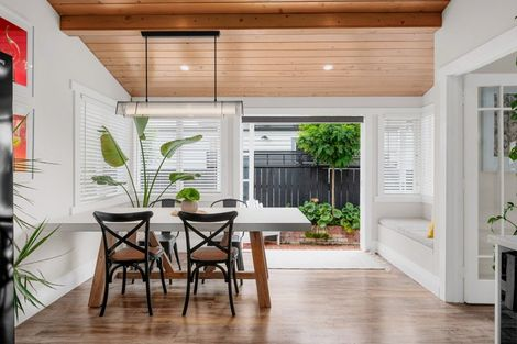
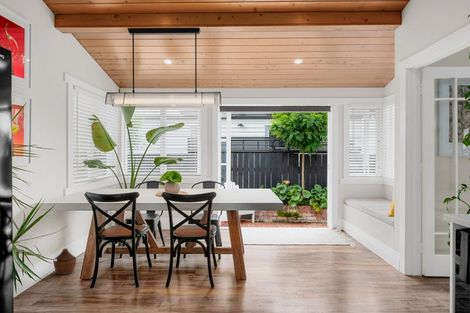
+ woven basket (64, 260)
